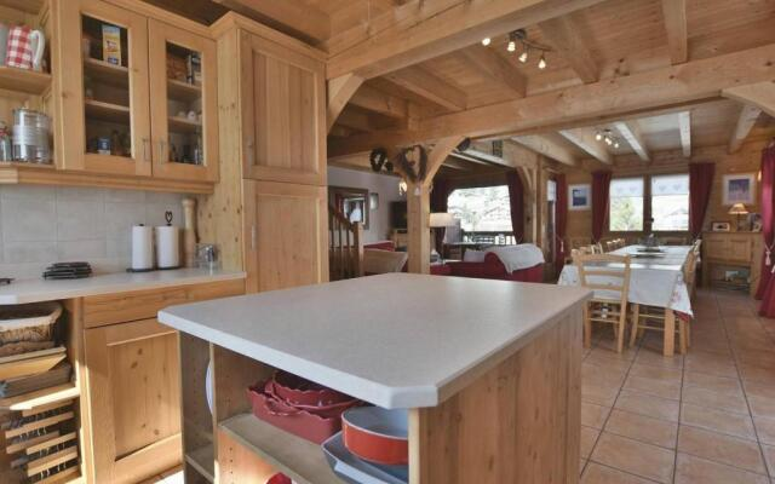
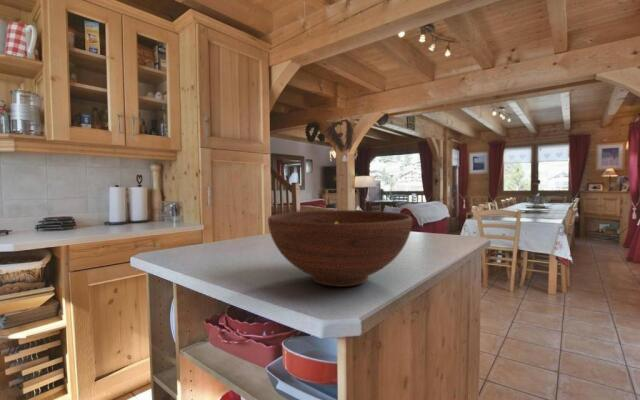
+ fruit bowl (339, 247)
